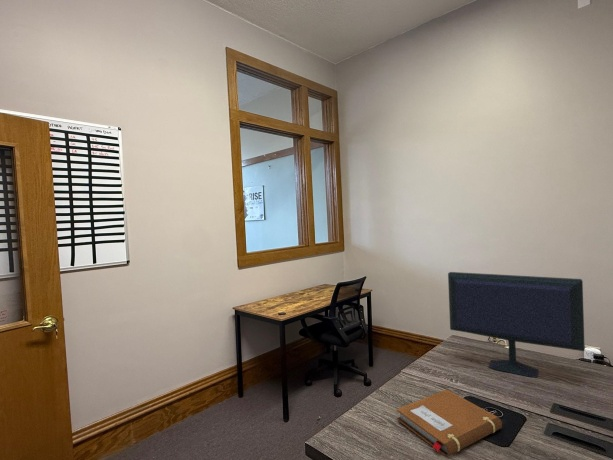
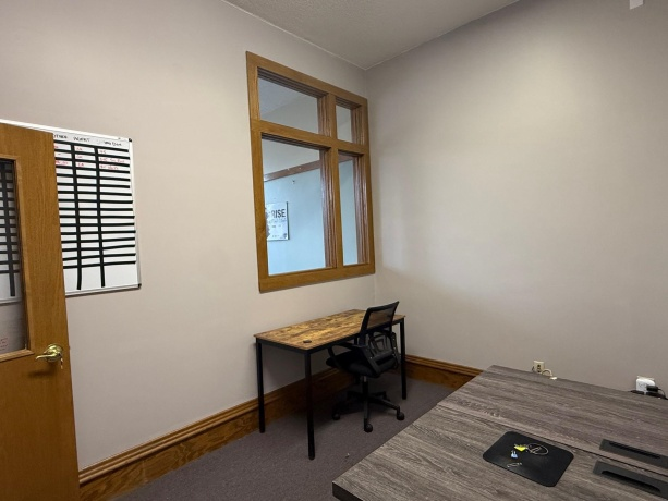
- computer monitor (509, 322)
- notebook (446, 420)
